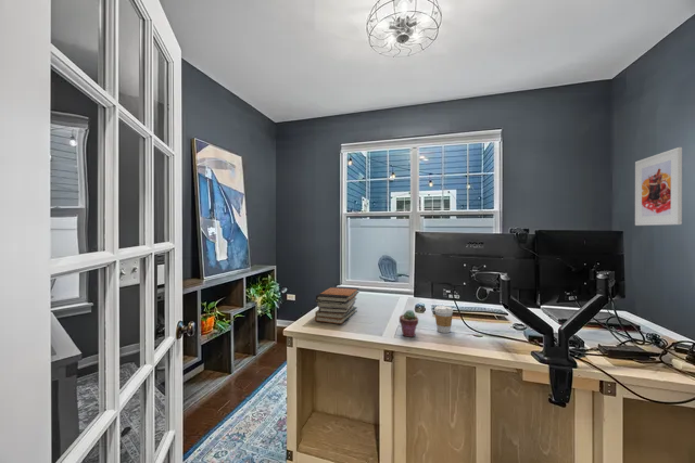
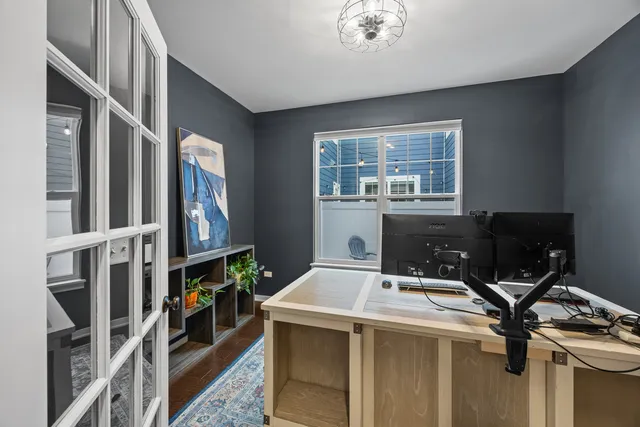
- coffee cup (443, 318)
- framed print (656, 190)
- potted succulent (408, 322)
- book stack (338, 303)
